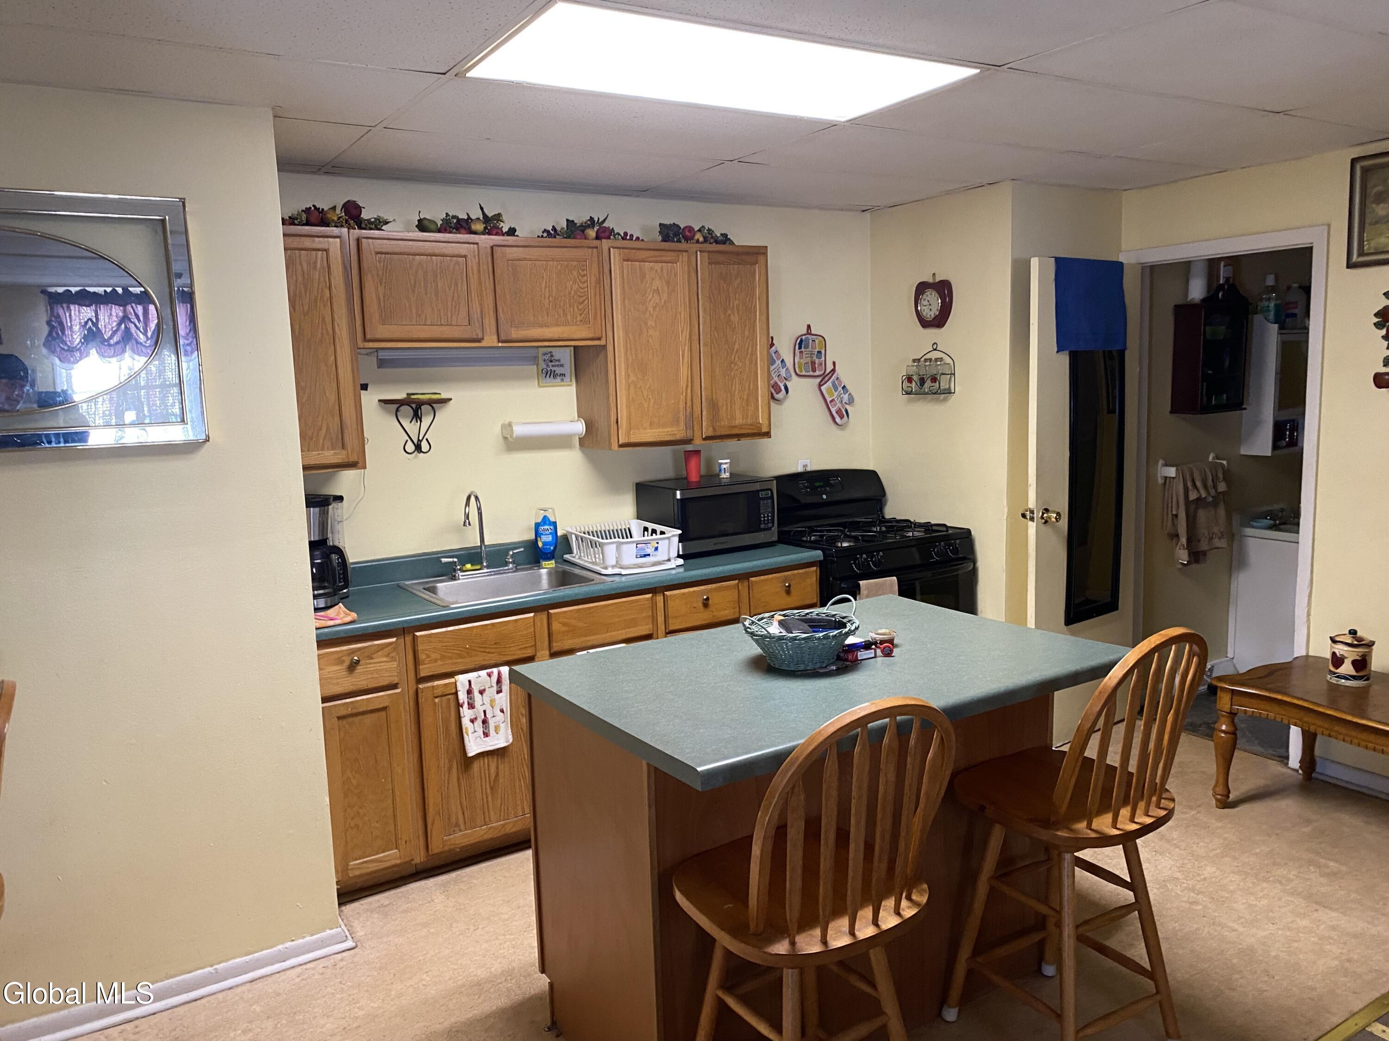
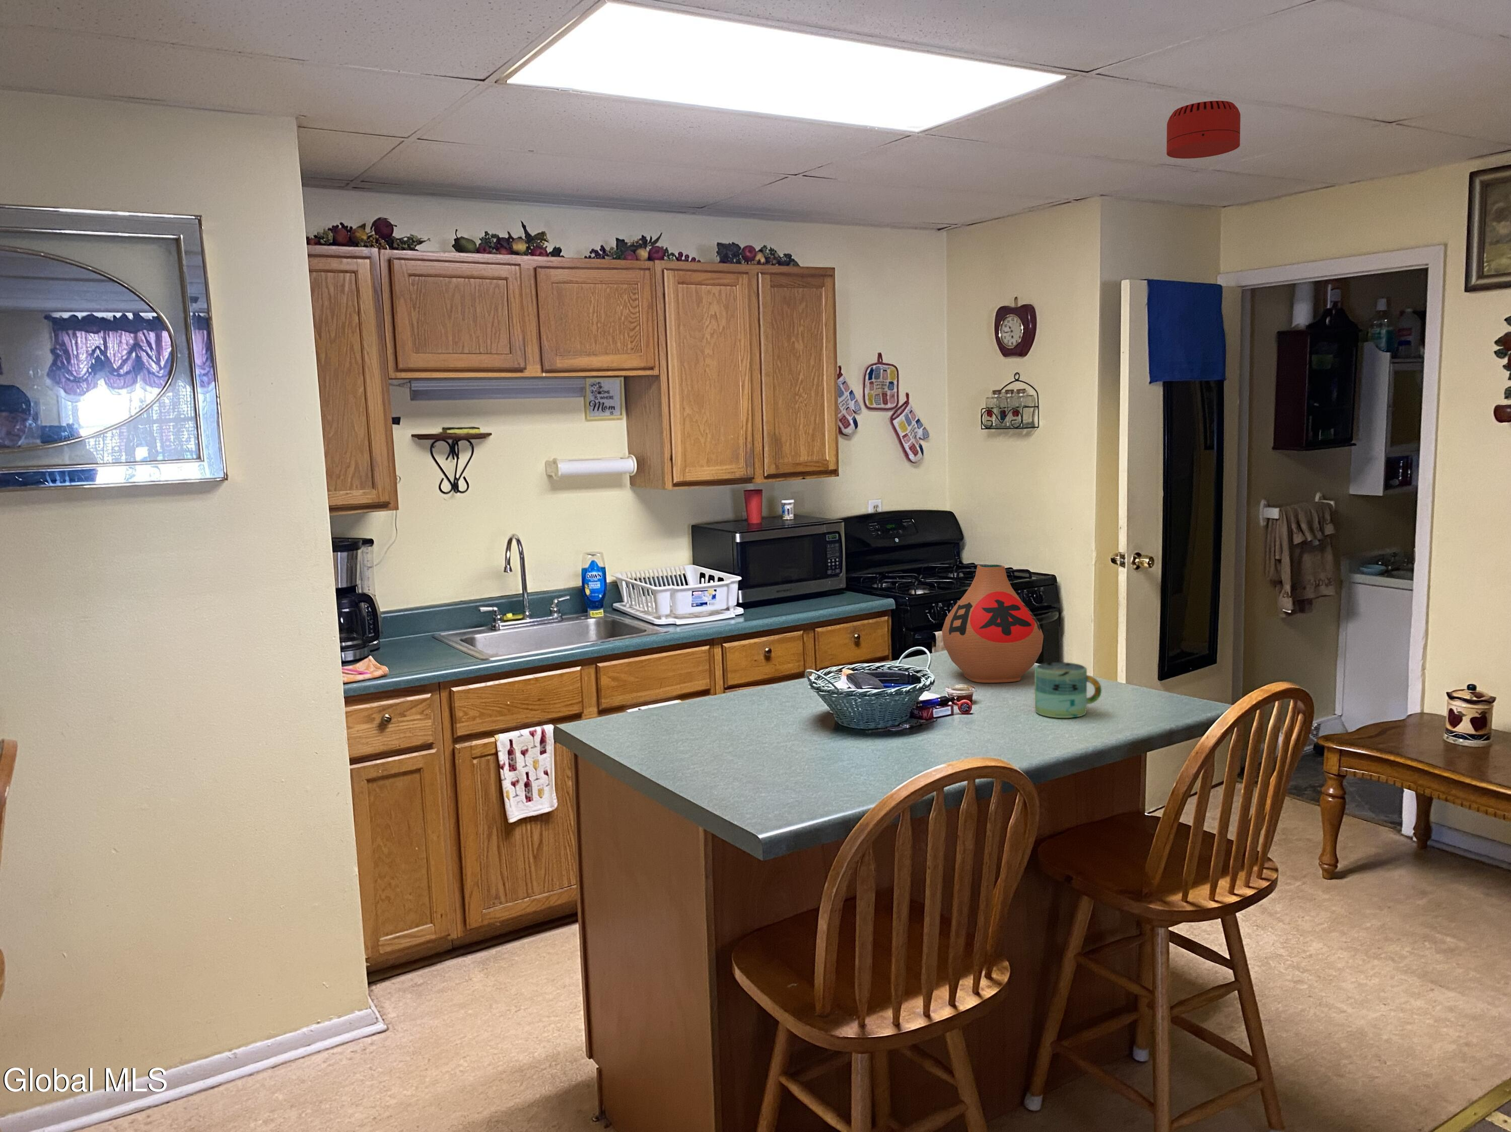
+ smoke detector (1203, 128)
+ vase (991, 622)
+ mug (1067, 690)
